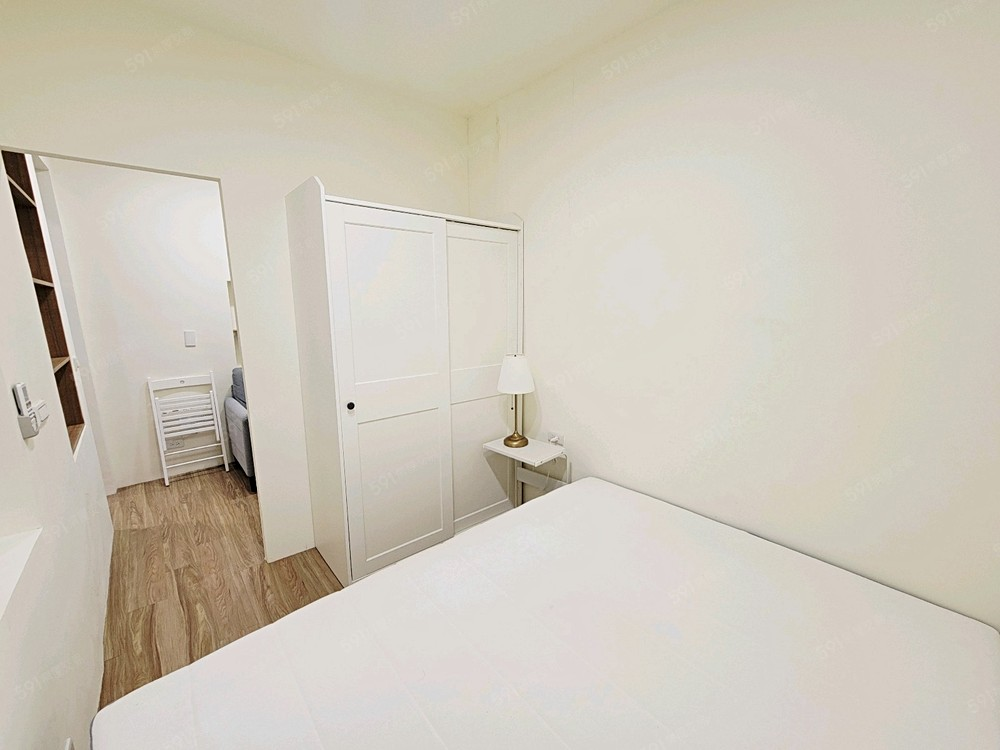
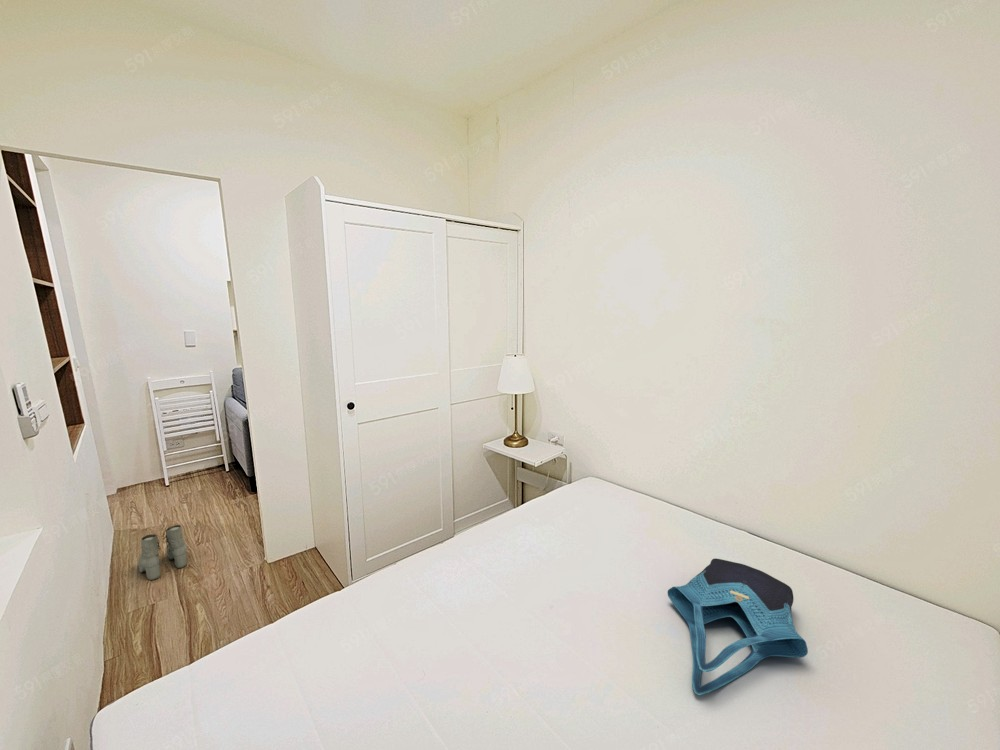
+ boots (160, 548)
+ tote bag (729, 616)
